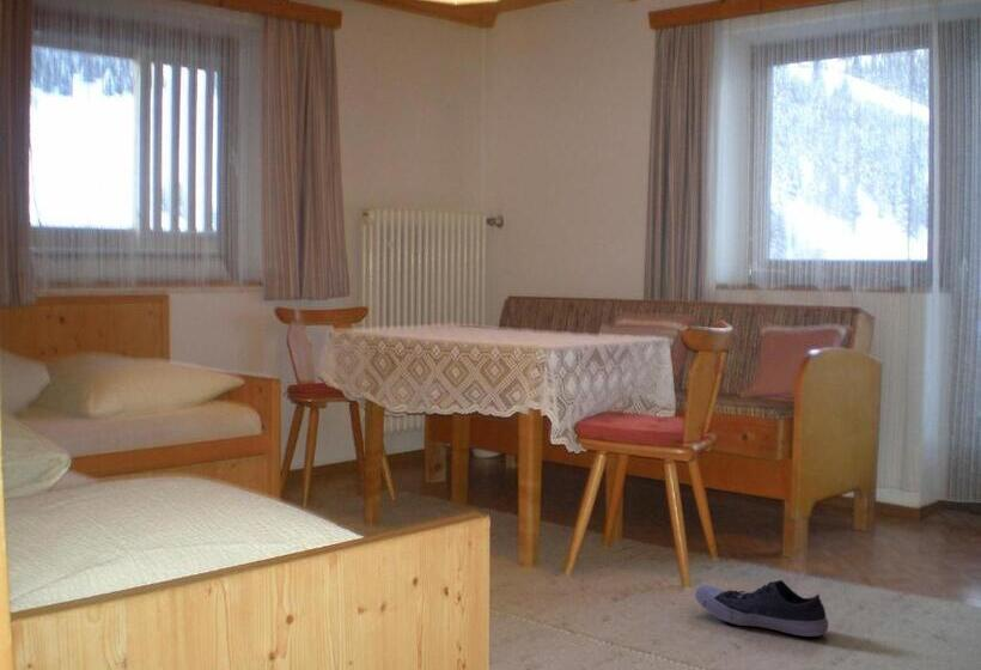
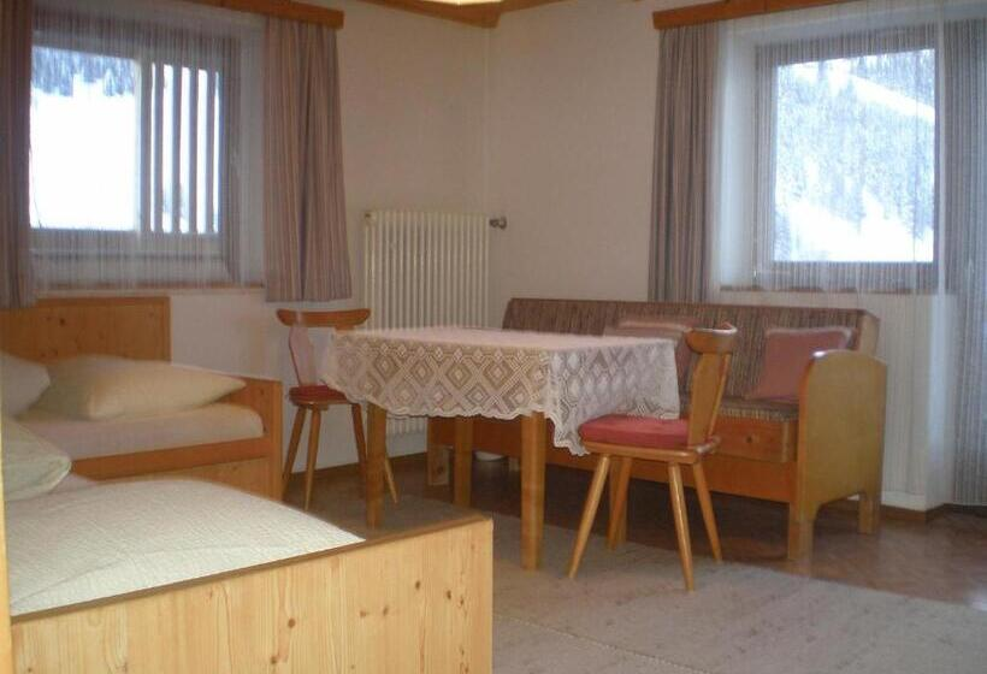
- shoe (758, 601)
